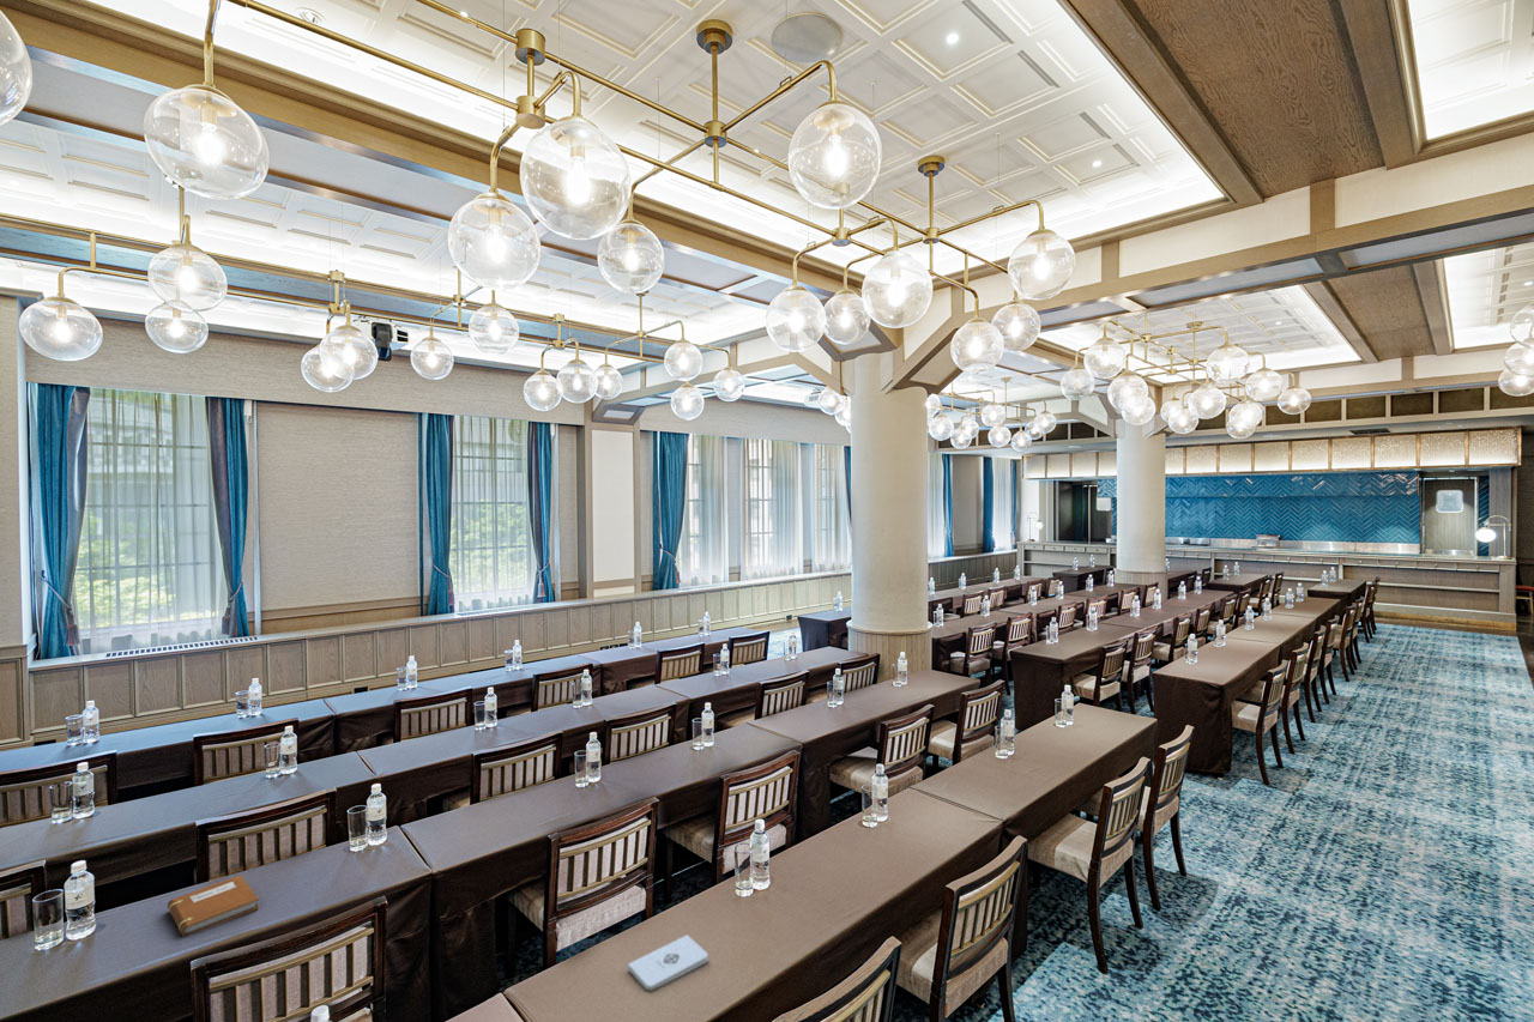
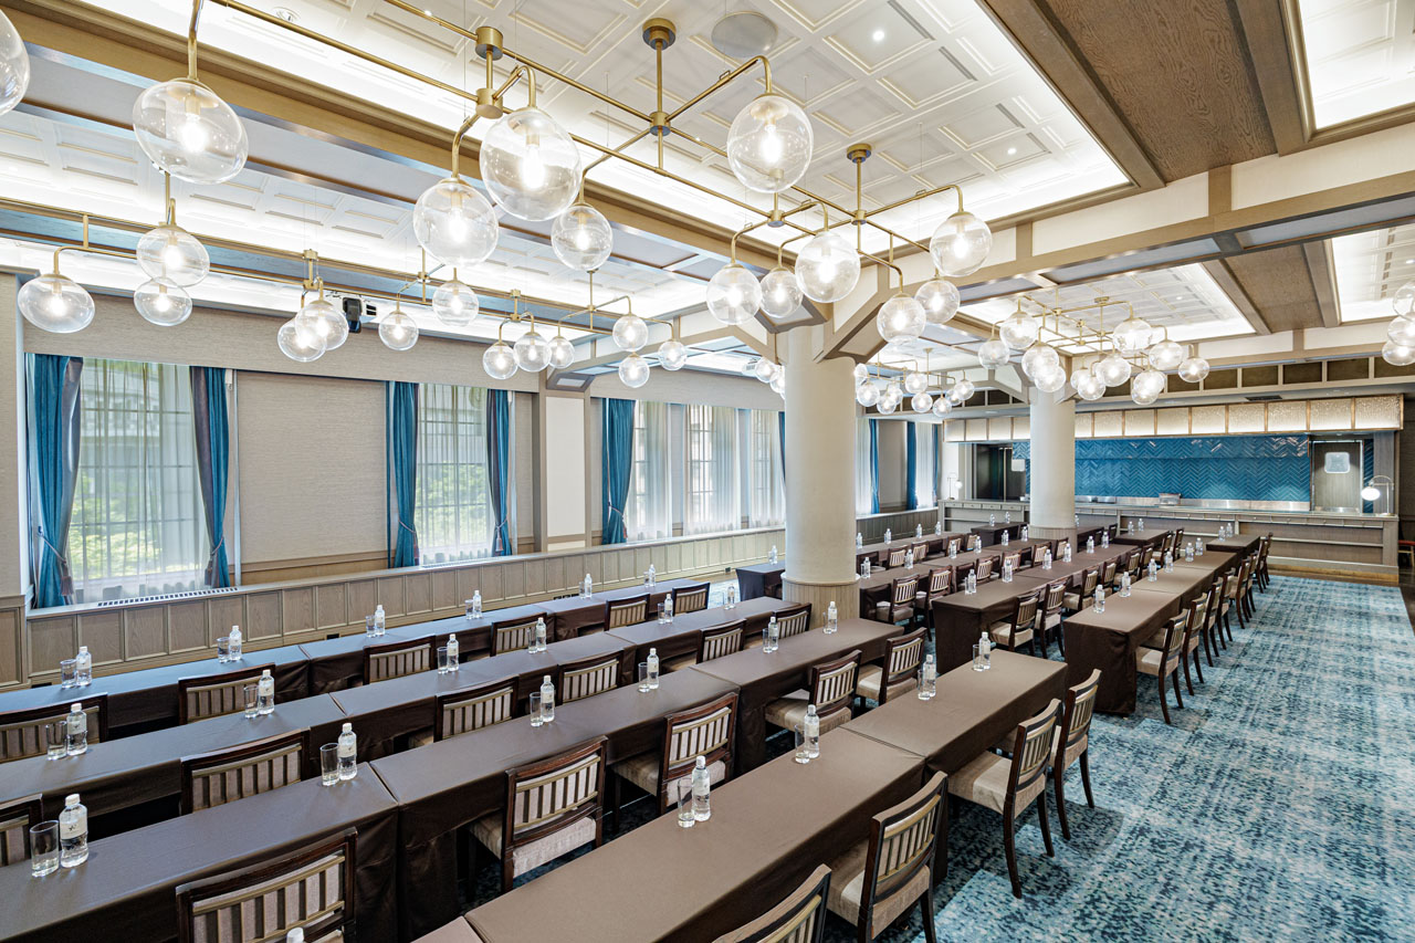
- notepad (669, 962)
- notebook (212, 903)
